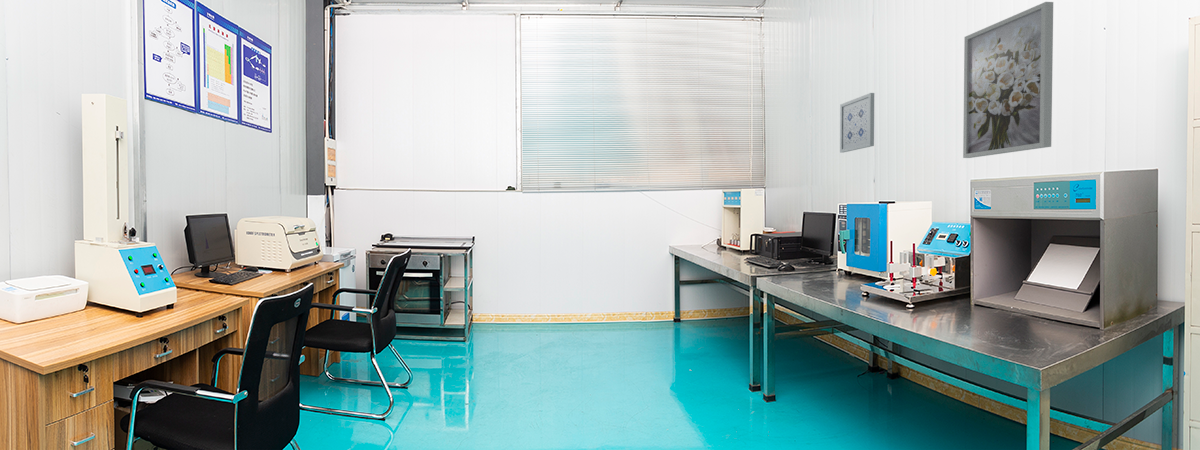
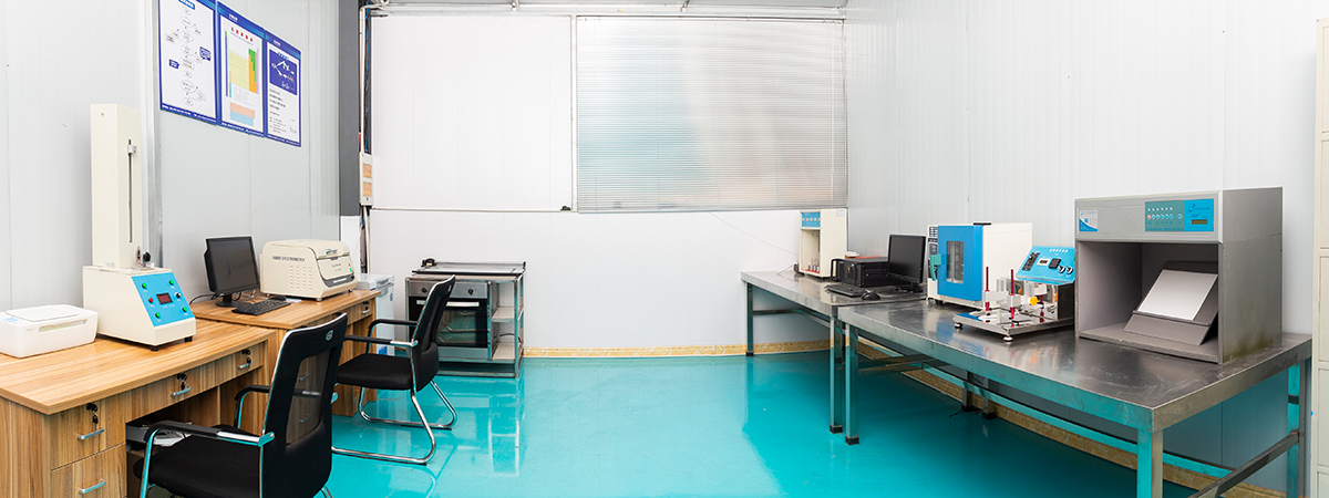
- wall art (1004, 87)
- wall art (856, 124)
